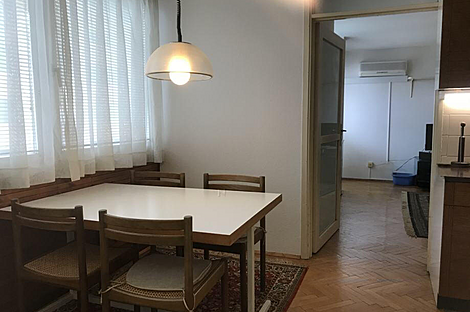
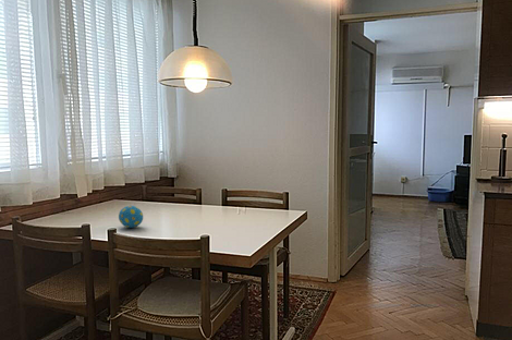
+ decorative egg (131, 216)
